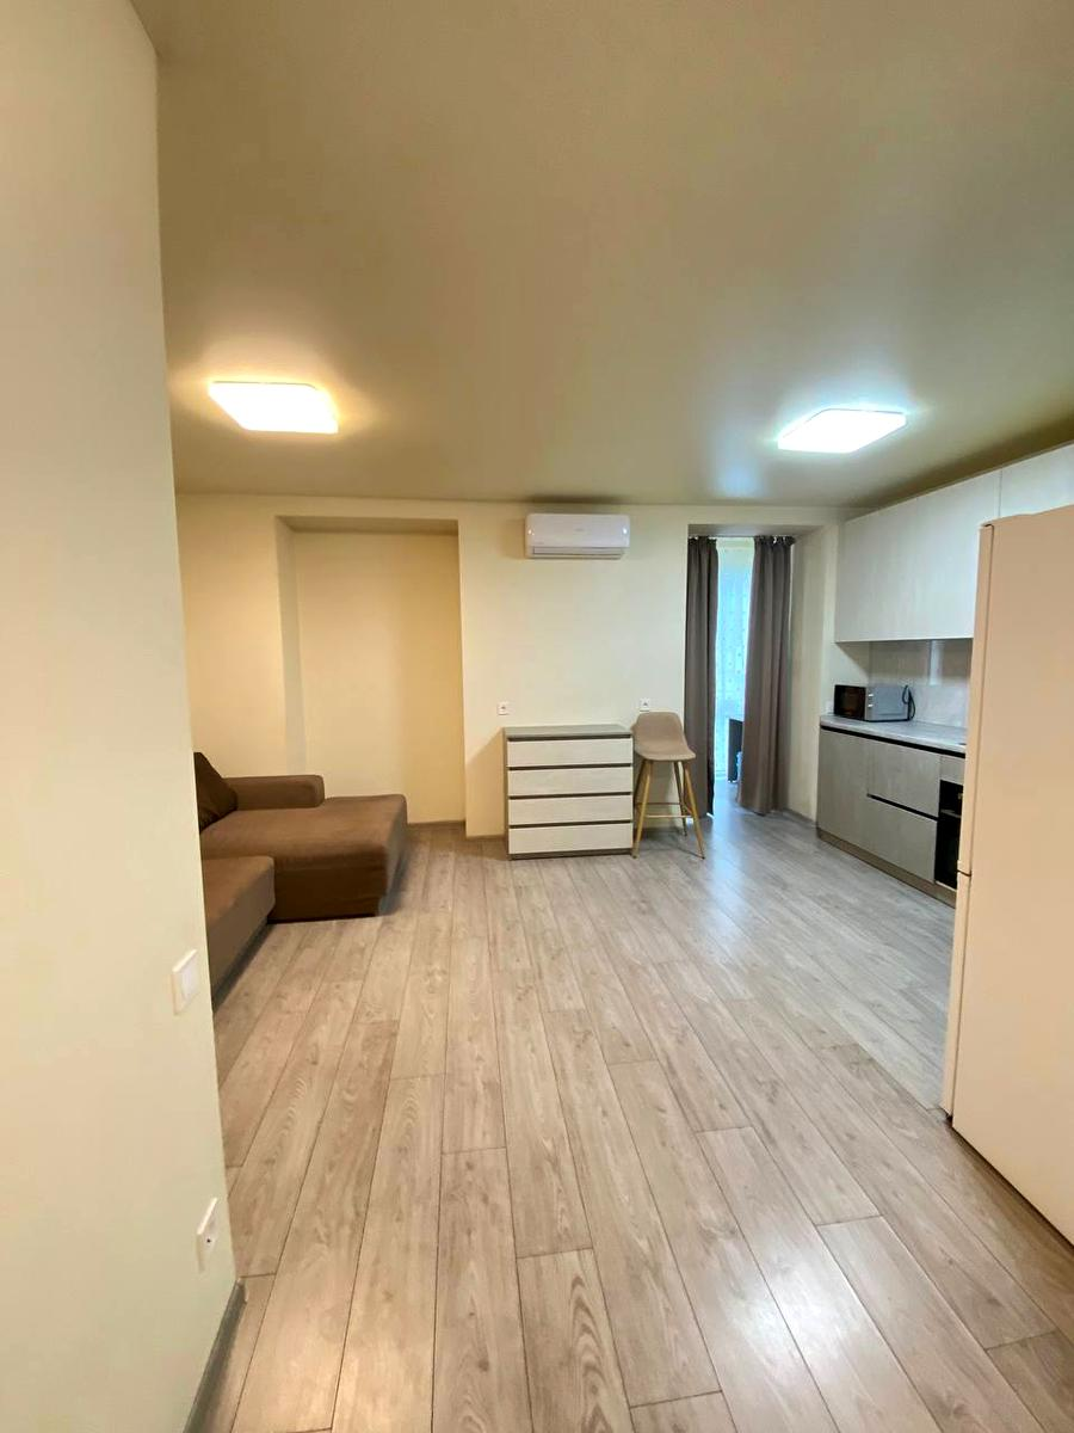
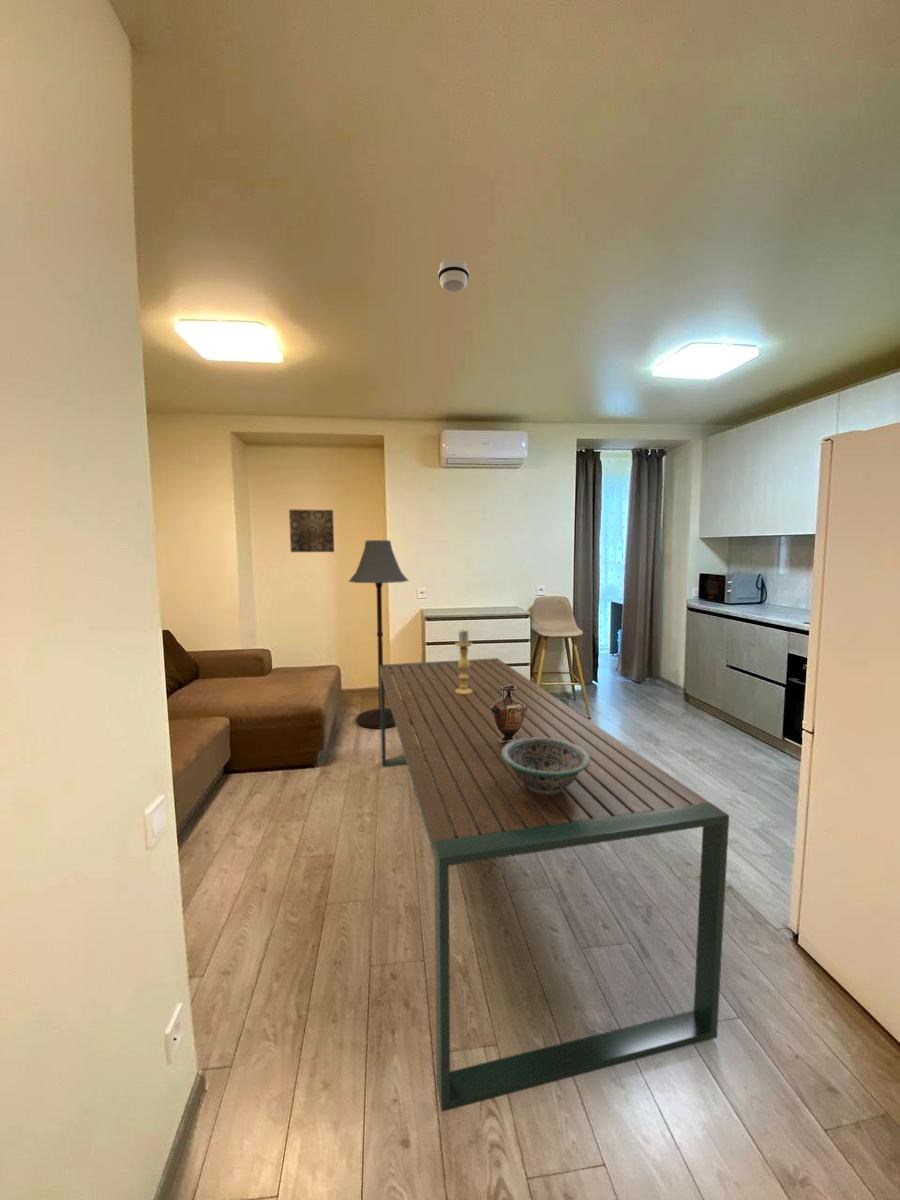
+ wall art (312, 531)
+ dining table (482, 778)
+ smoke detector (453, 276)
+ floor lamp (379, 631)
+ candle holder (463, 660)
+ decorative bowl (544, 769)
+ vase (507, 711)
